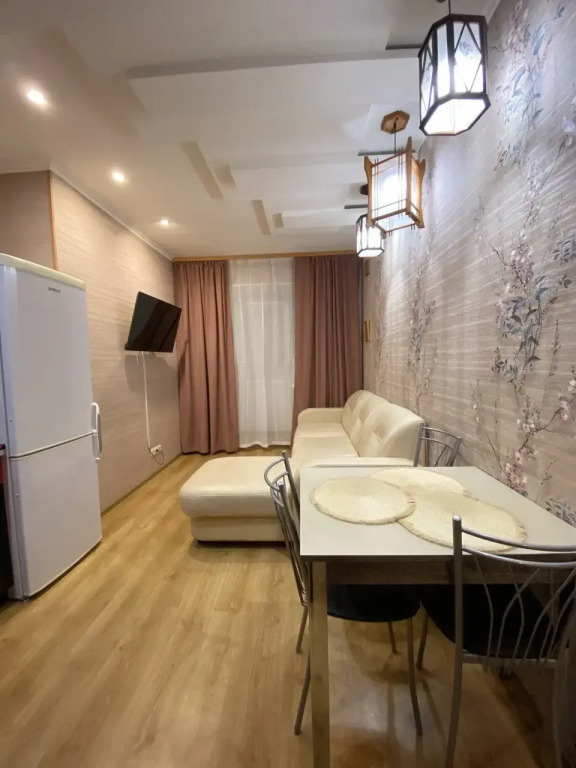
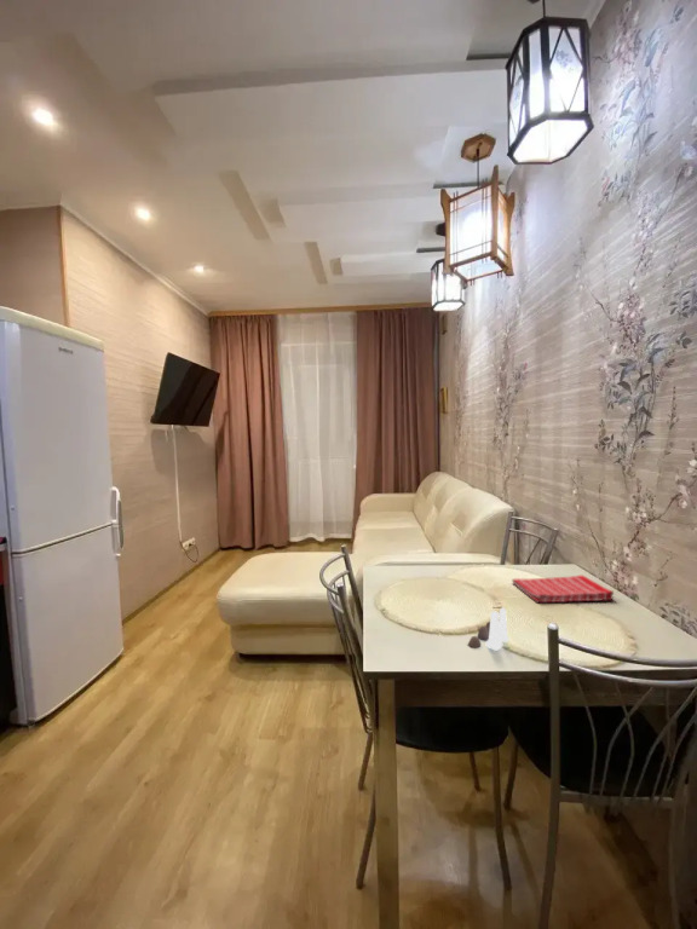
+ salt and pepper shaker set (489, 623)
+ dish towel (560, 587)
